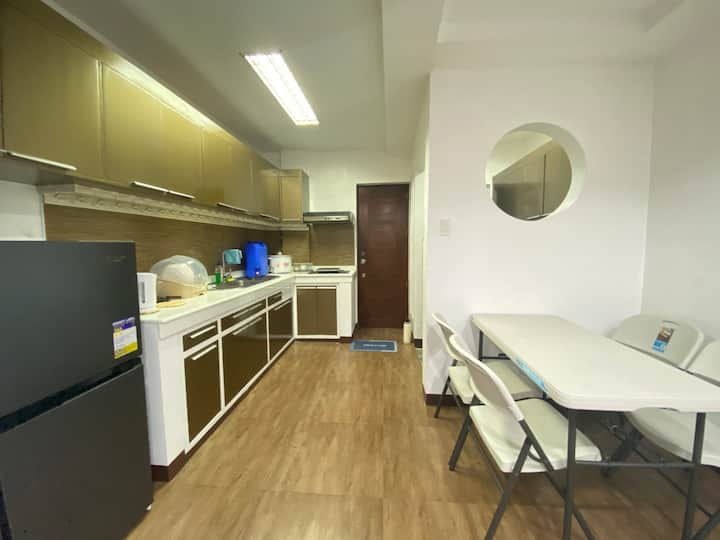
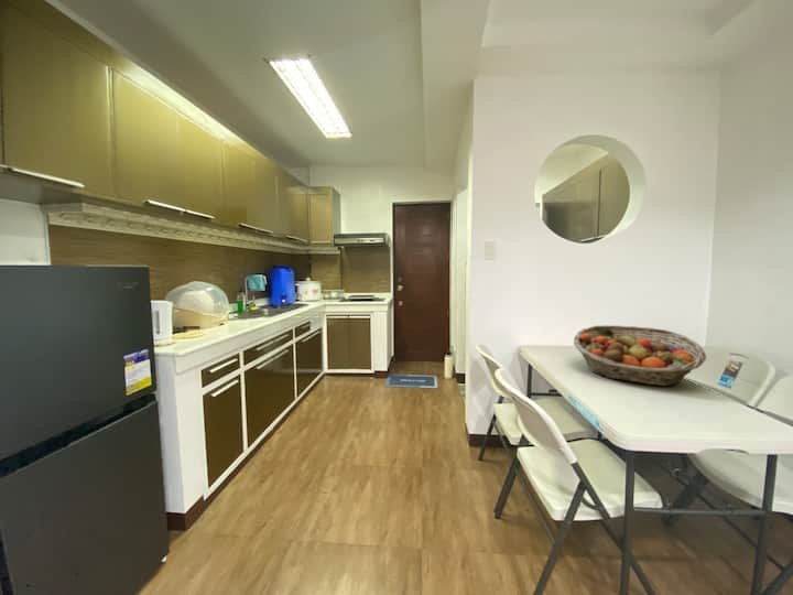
+ fruit basket (632, 353)
